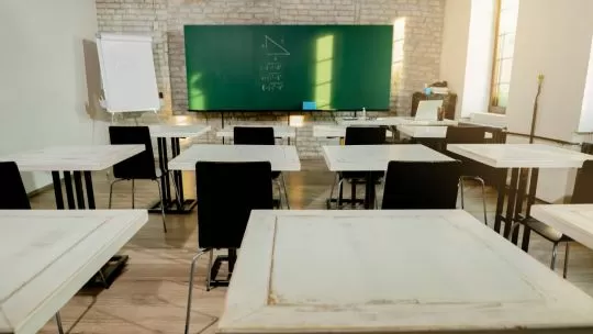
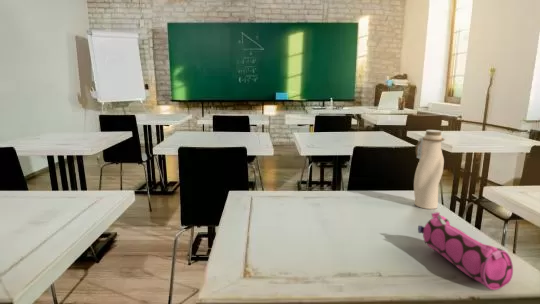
+ water bottle (428, 169)
+ pencil case (463, 247)
